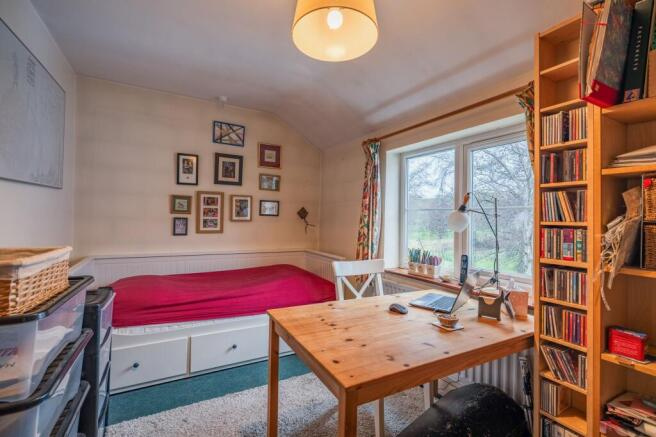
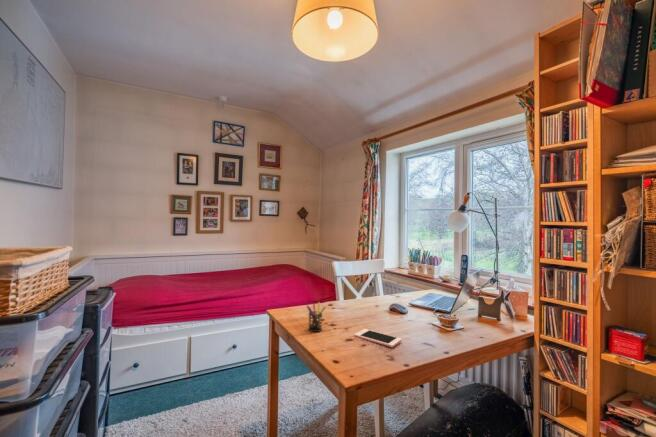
+ cell phone (377, 337)
+ pen holder (316, 315)
